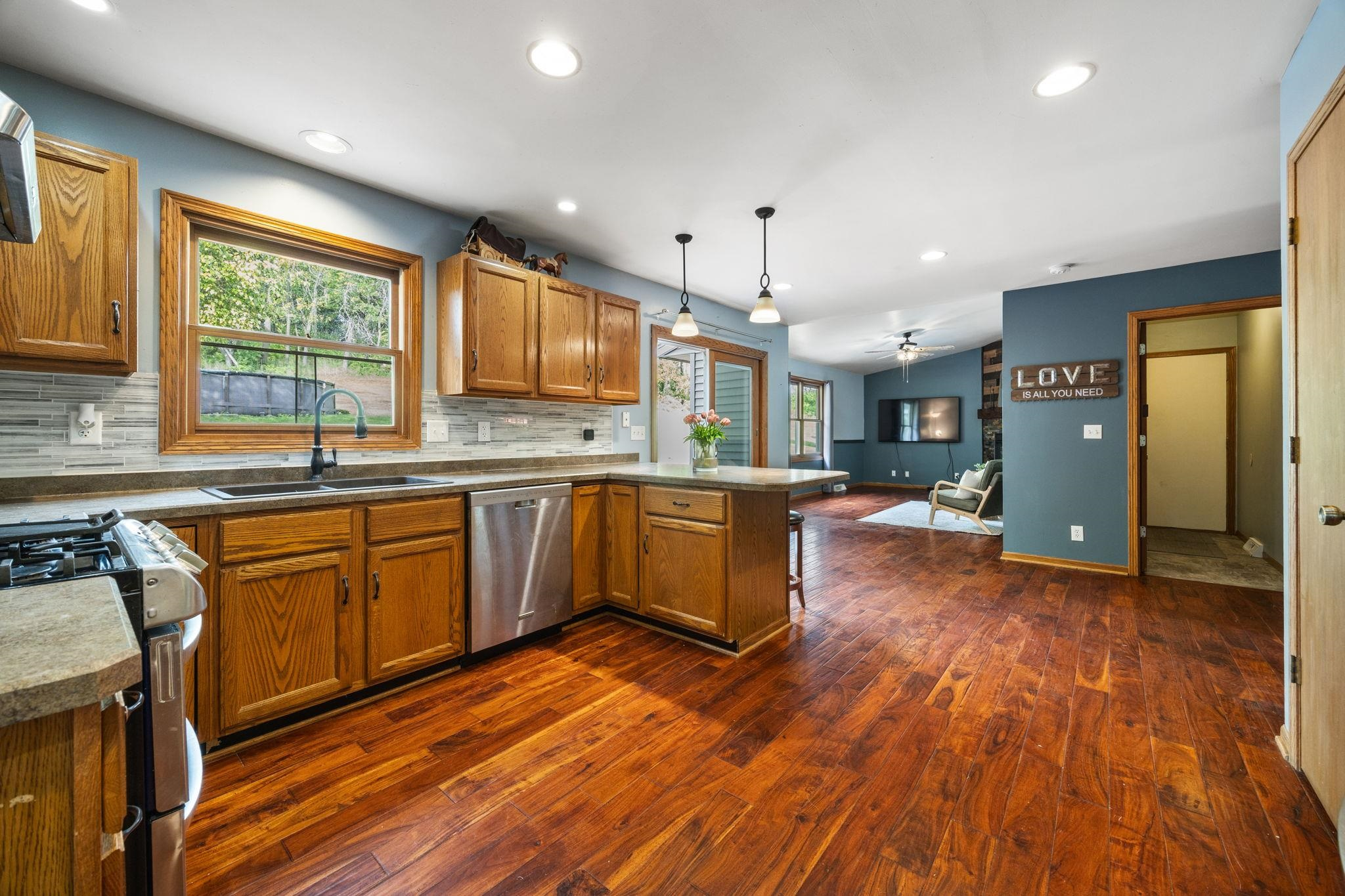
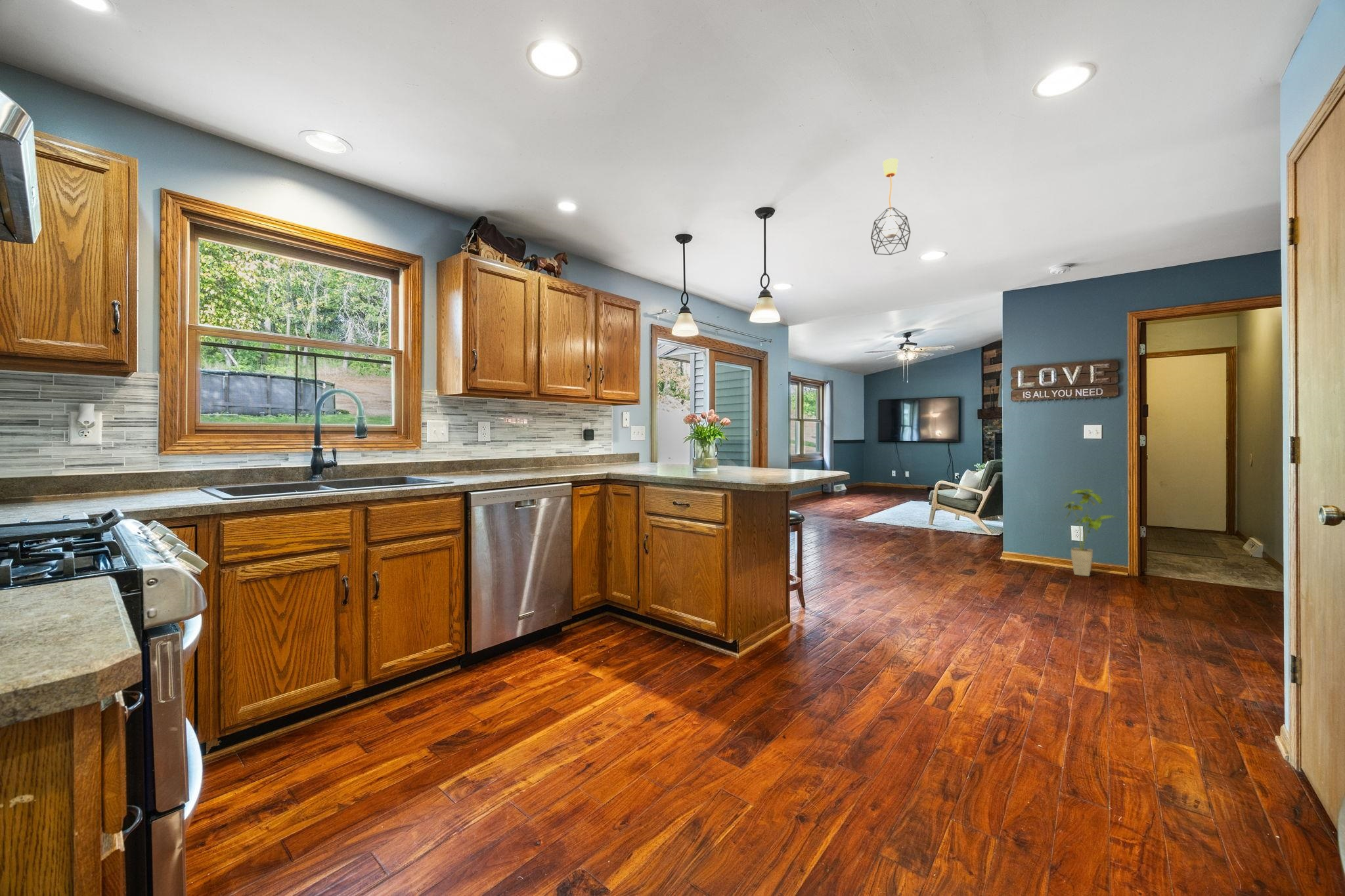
+ pendant light (890, 205)
+ house plant (1090, 532)
